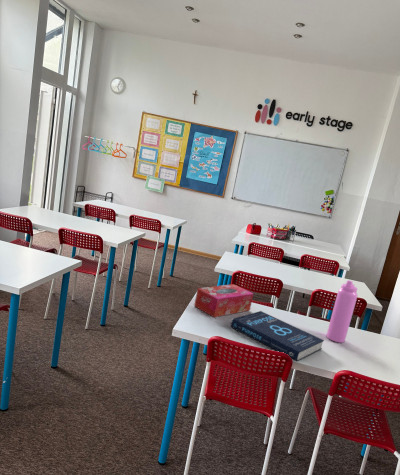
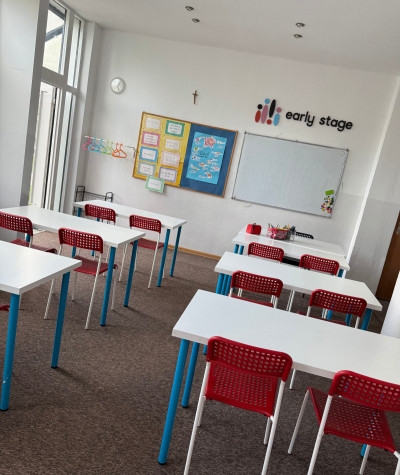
- tissue box (224, 299)
- water bottle (343, 310)
- book (276, 333)
